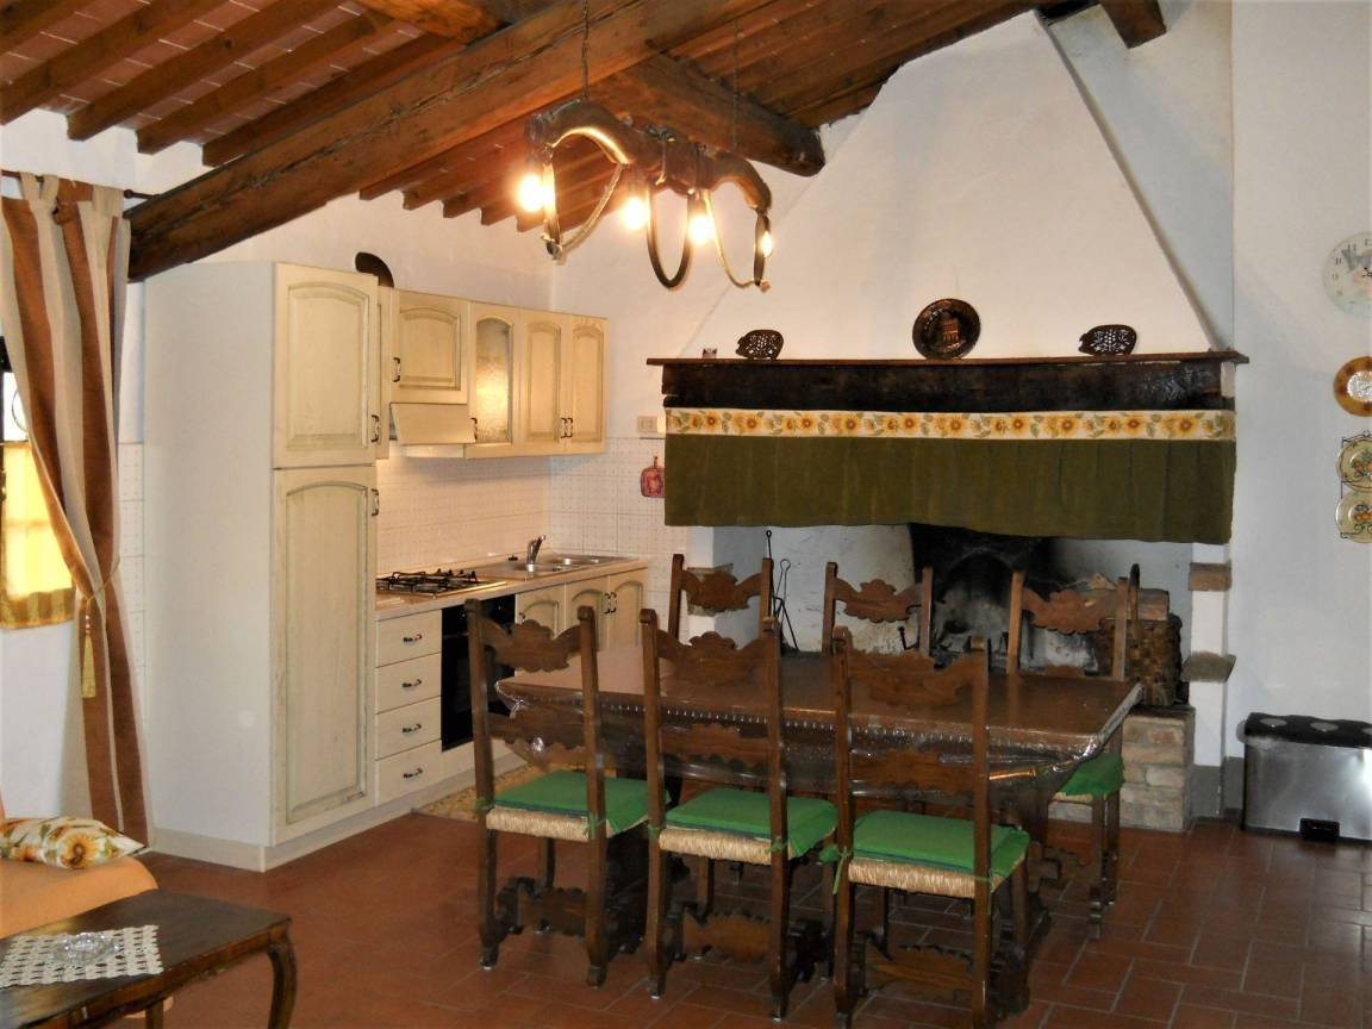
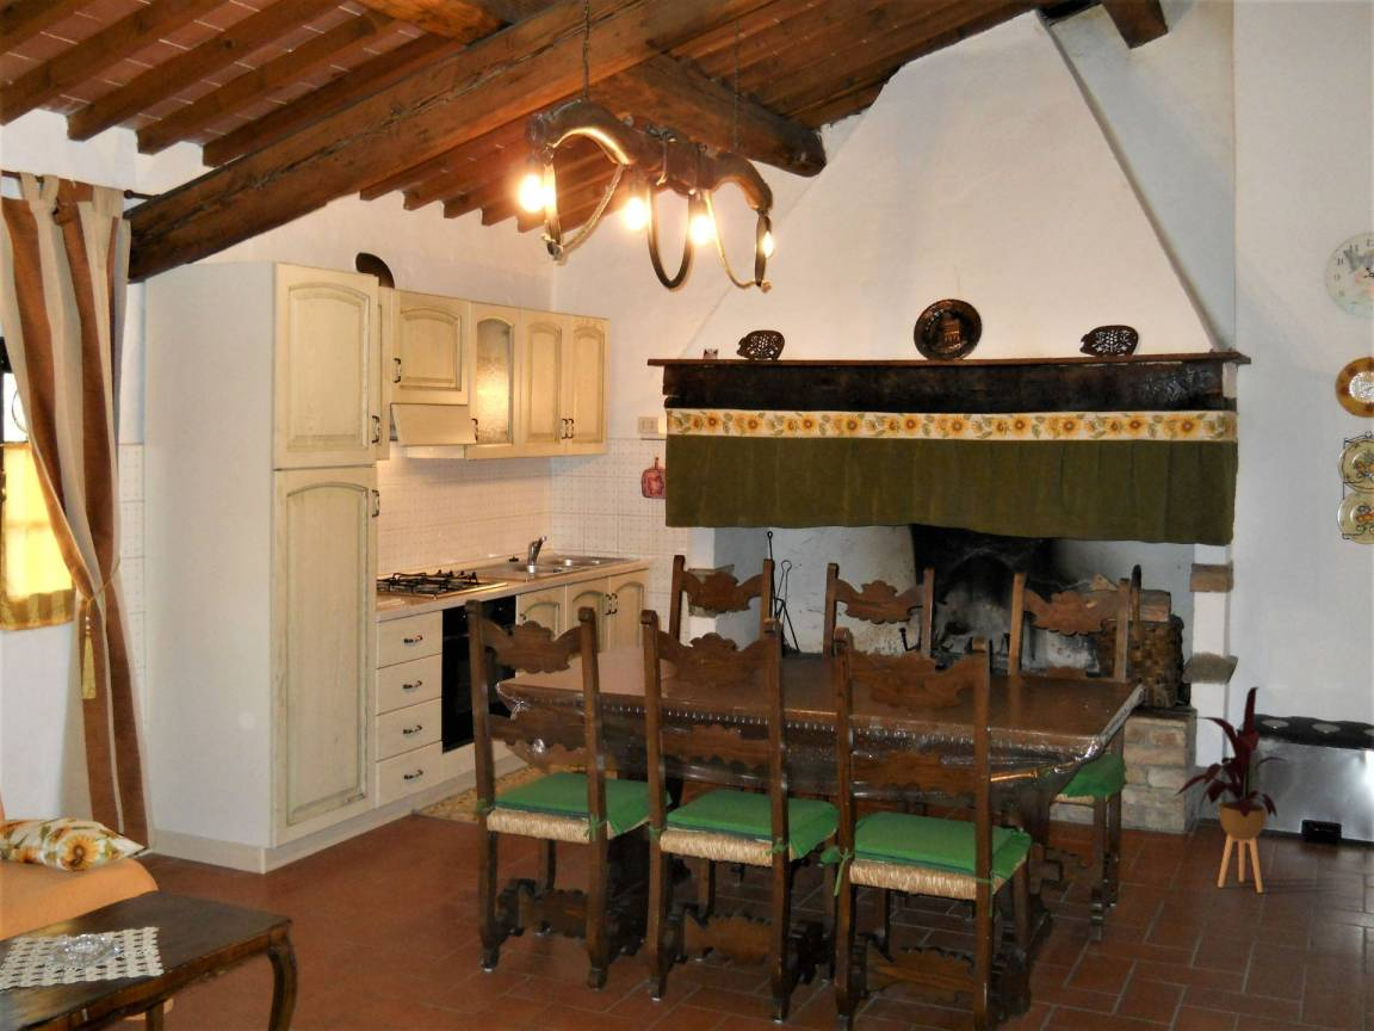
+ house plant (1231, 784)
